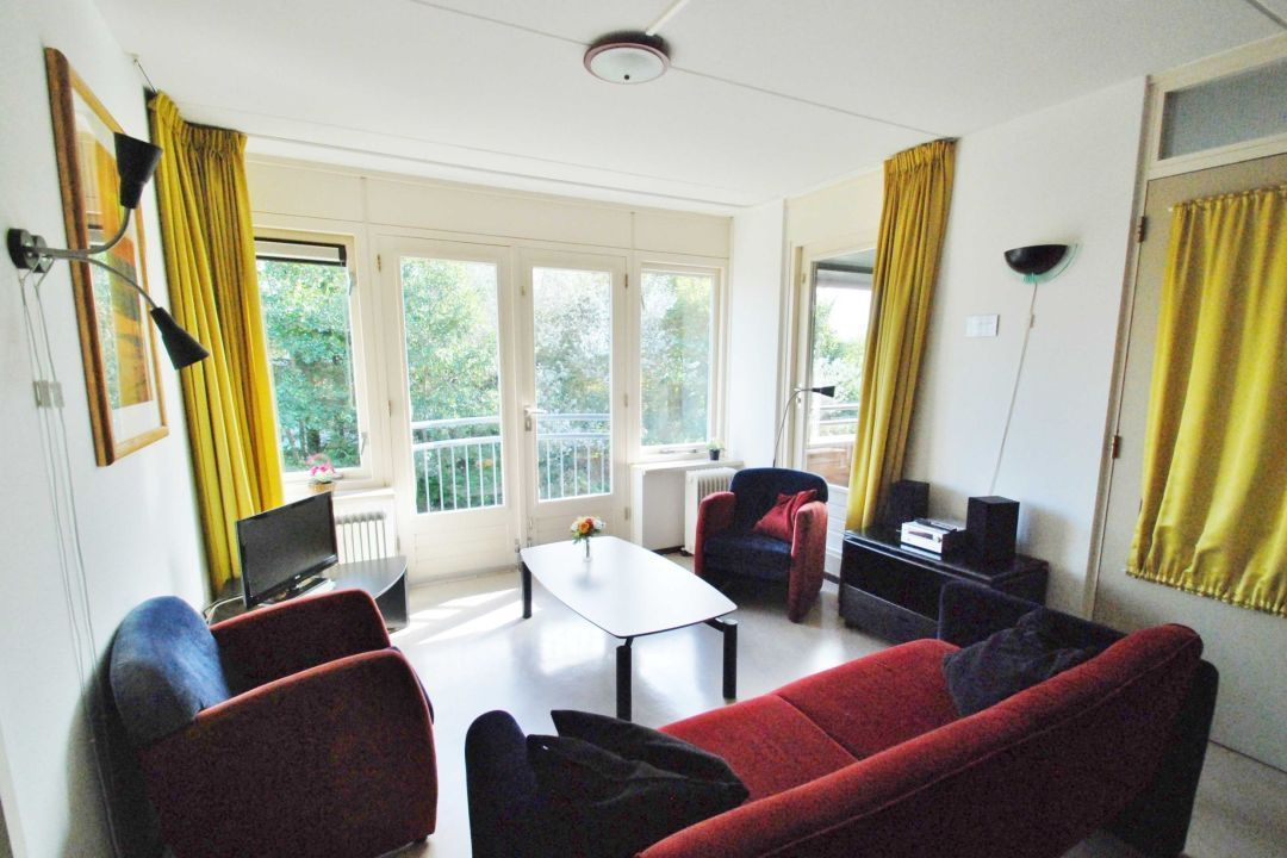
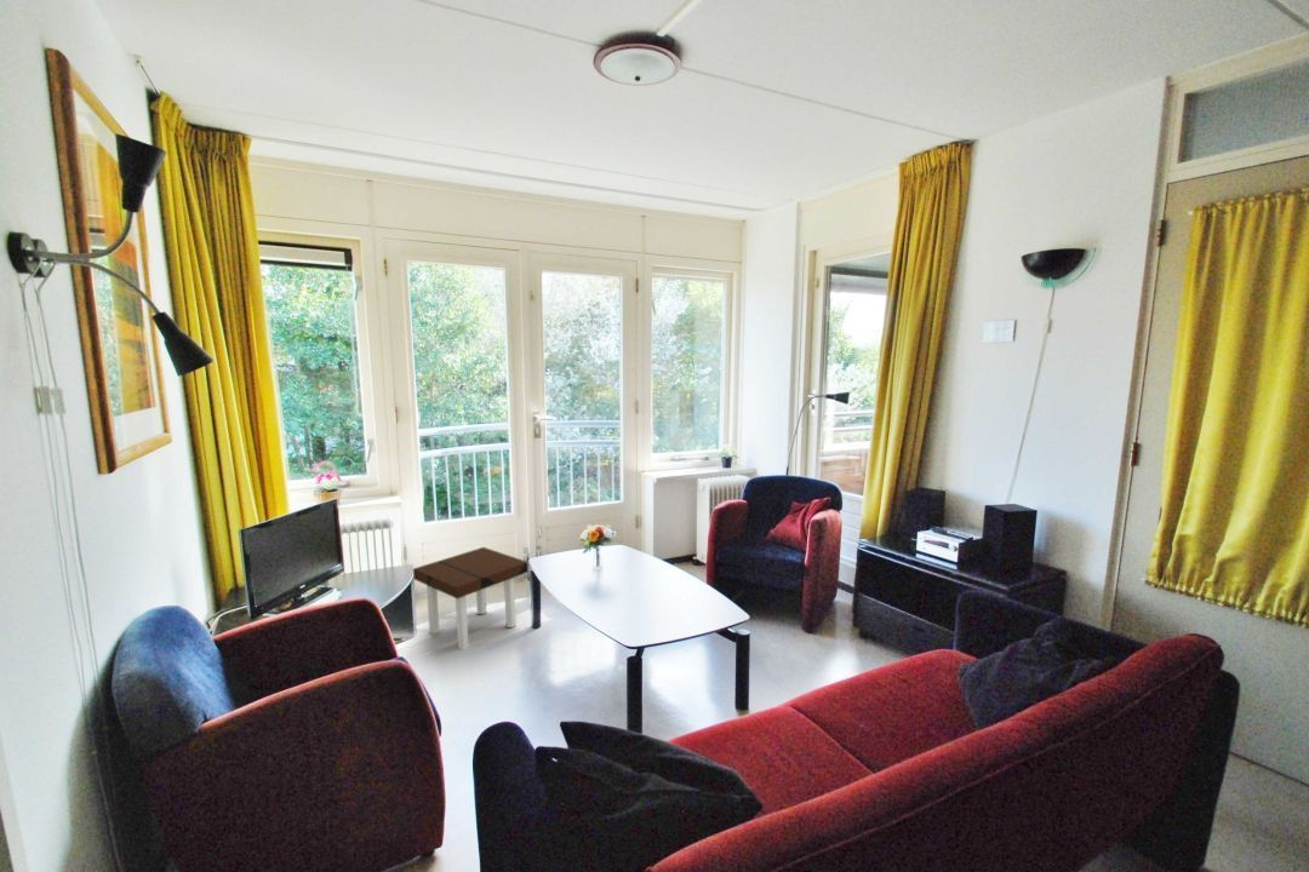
+ side table (476, 596)
